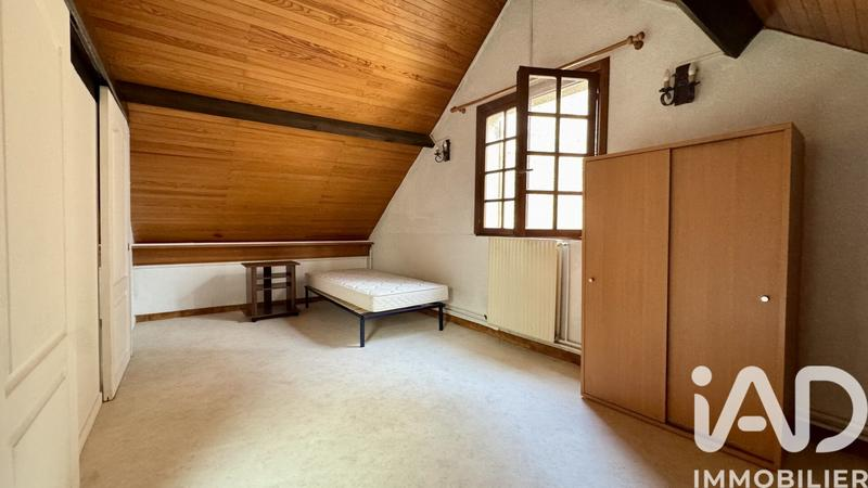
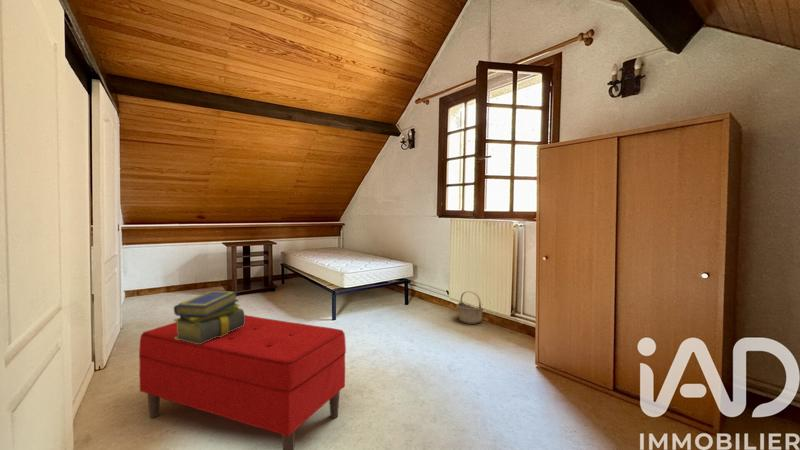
+ stack of books (210, 314)
+ basket (470, 306)
+ bench (244, 373)
